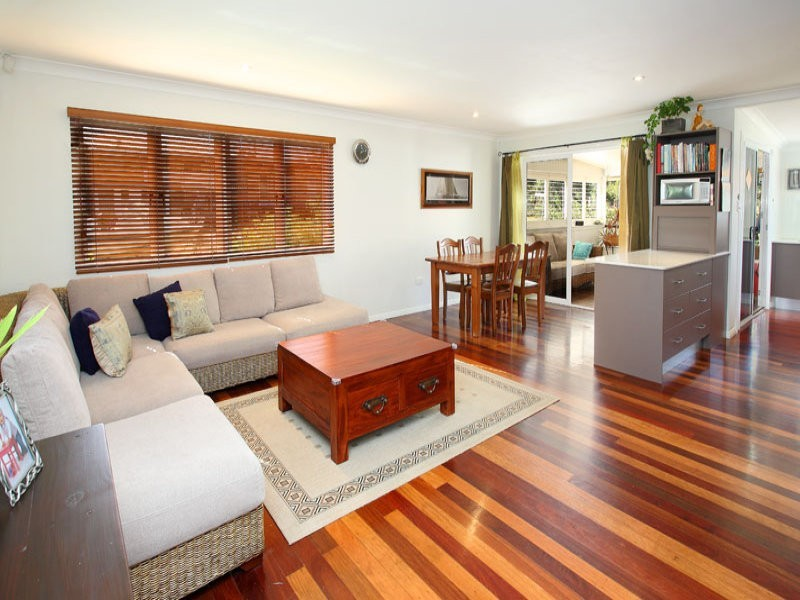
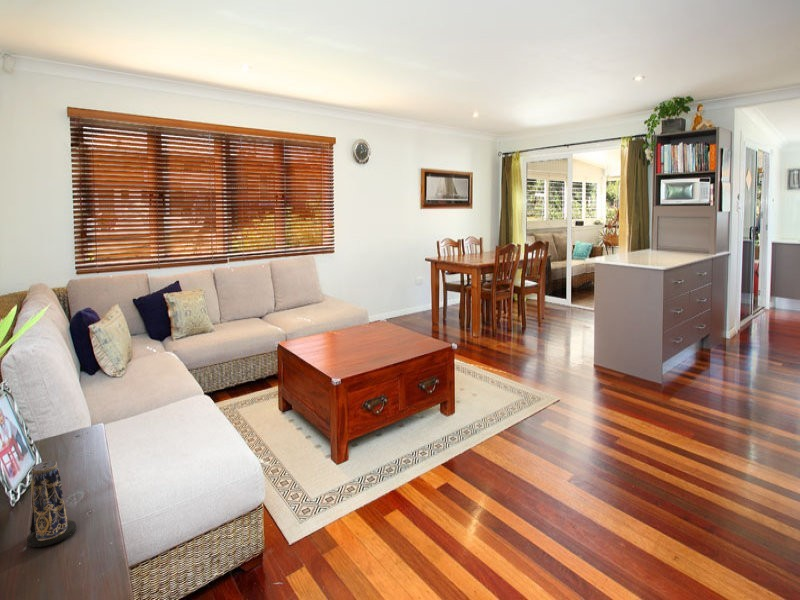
+ candle (49, 500)
